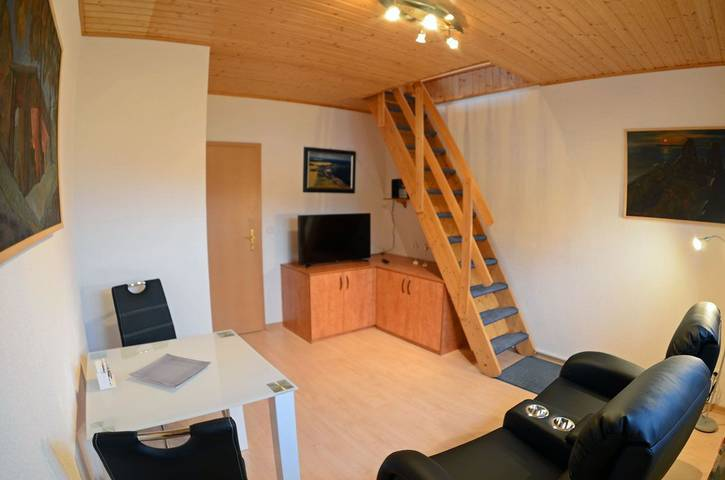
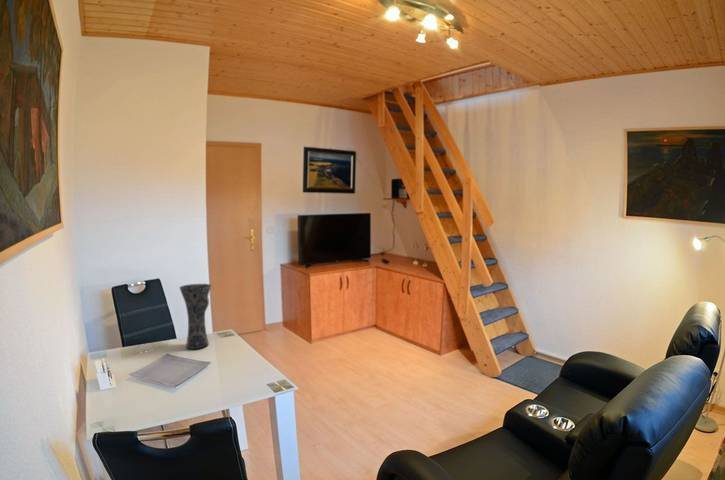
+ vase (196, 316)
